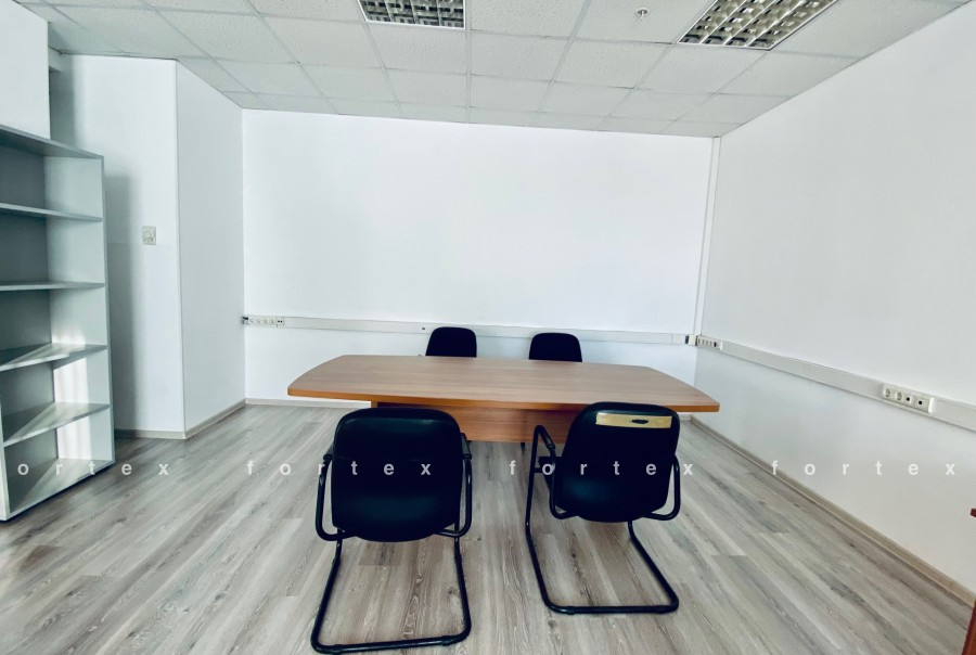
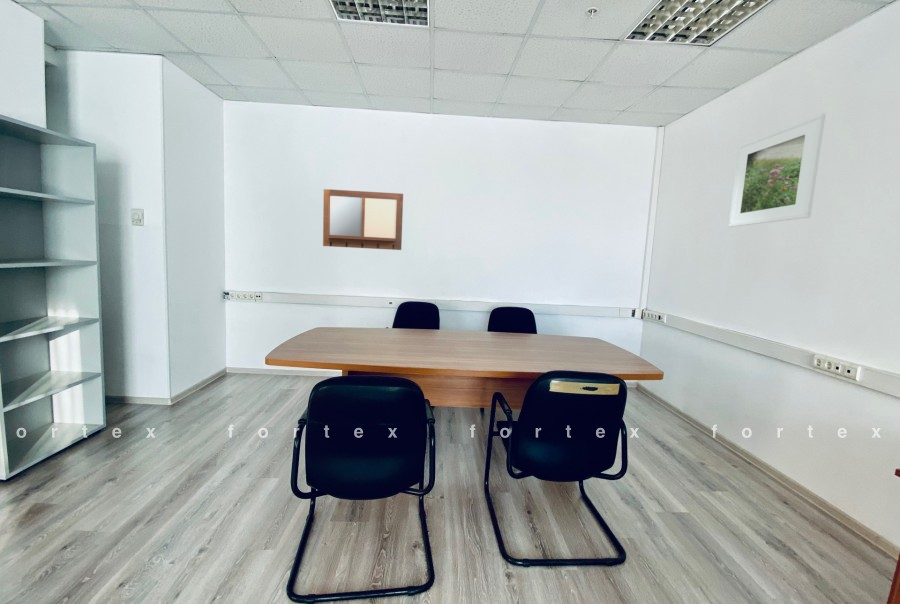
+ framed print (770, 177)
+ writing board (362, 219)
